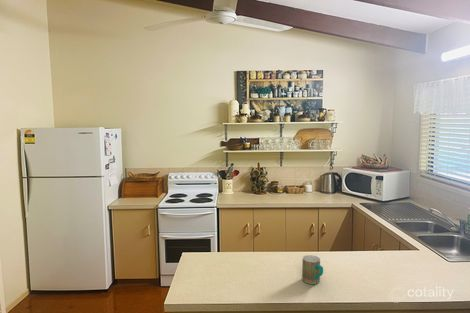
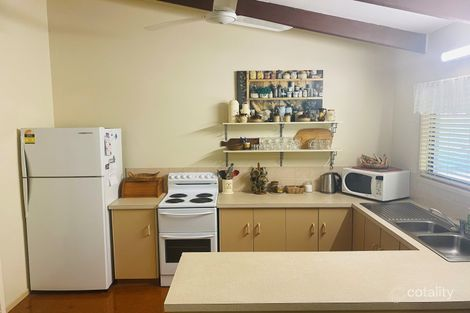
- mug (313, 270)
